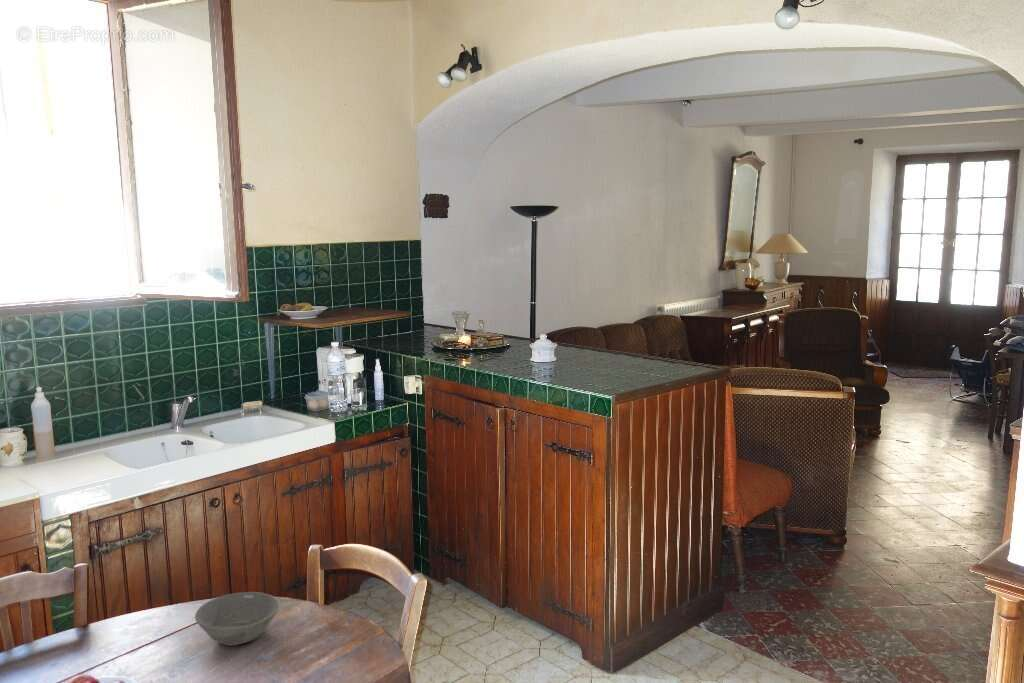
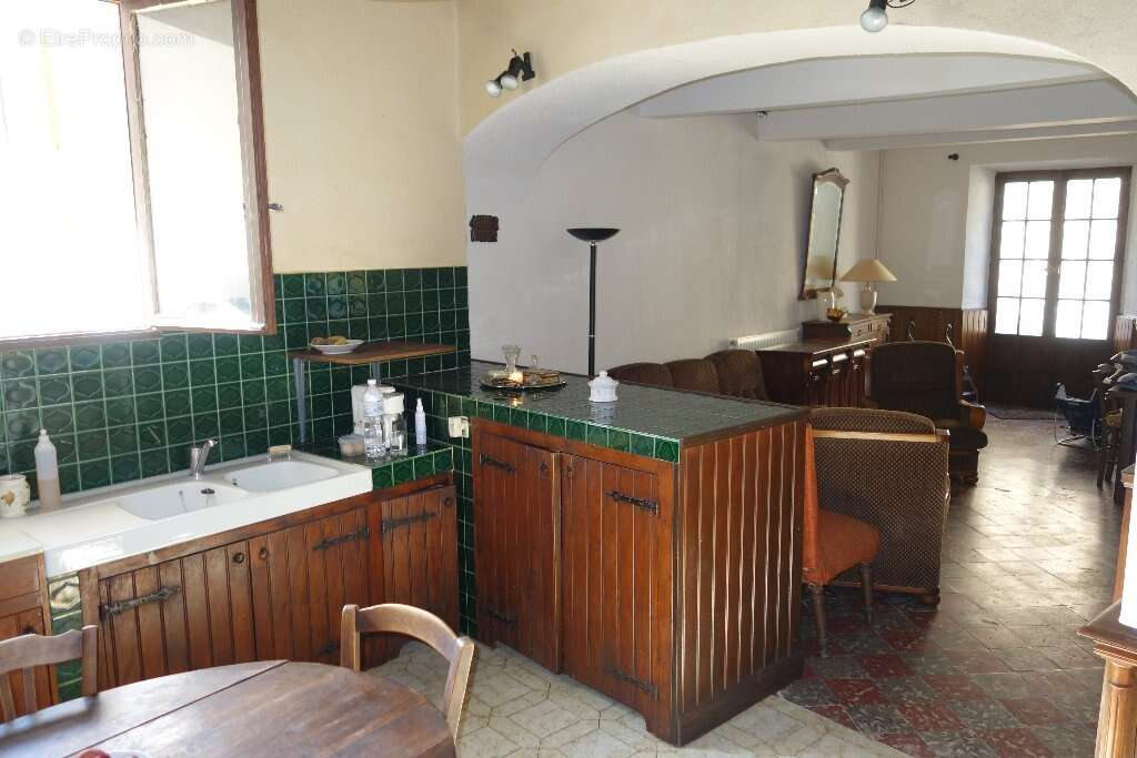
- bowl (238, 623)
